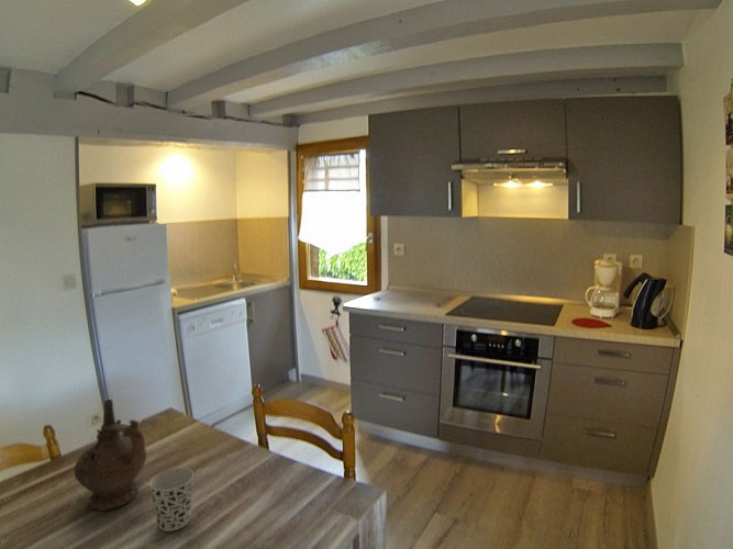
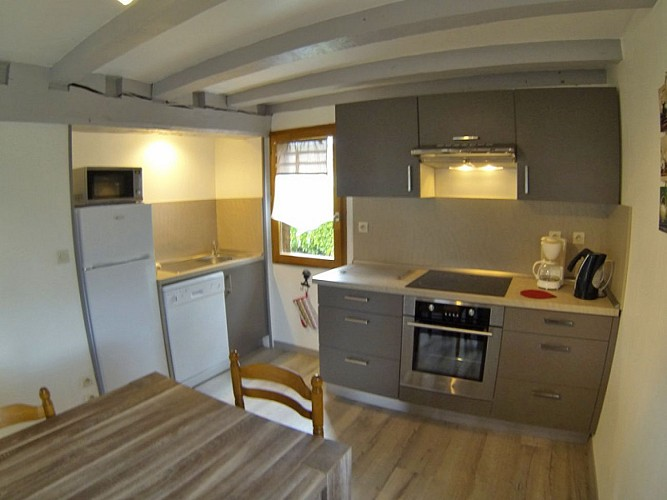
- ceremonial vessel (113, 449)
- cup (173, 500)
